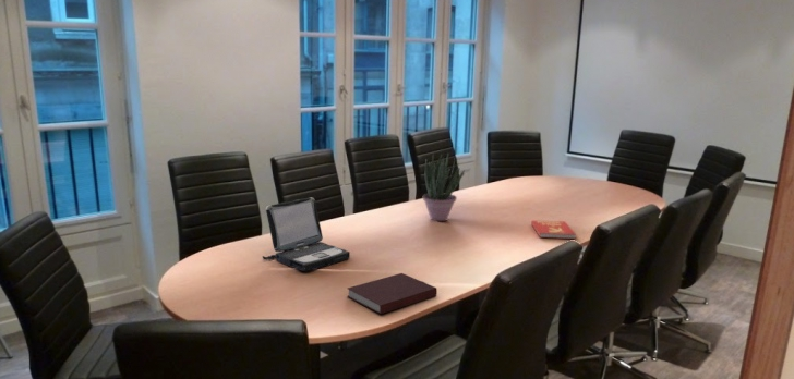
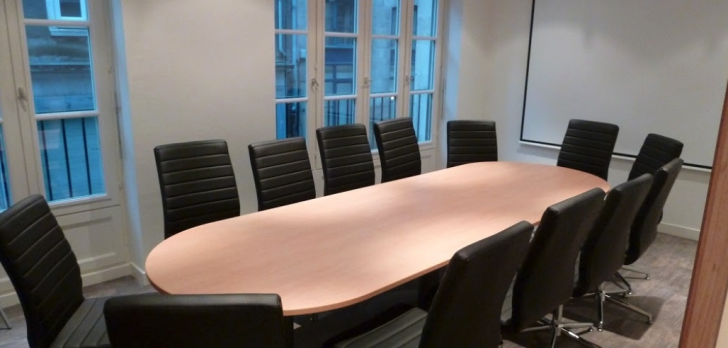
- potted plant (443, 185)
- book (552, 229)
- laptop (306, 232)
- notebook (392, 292)
